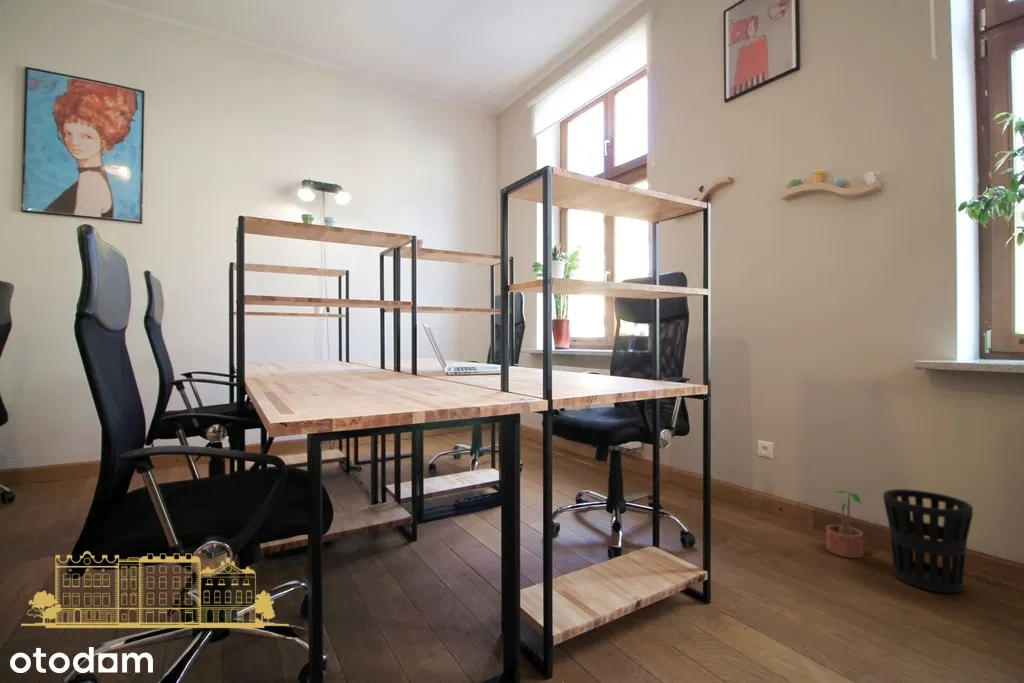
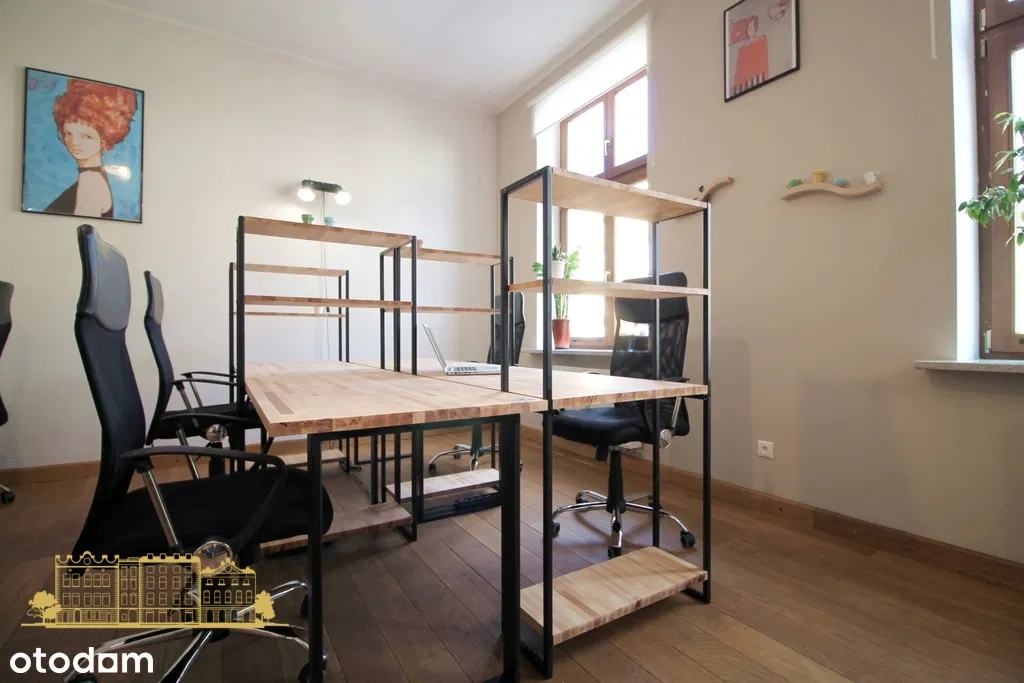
- wastebasket (926, 539)
- potted plant (847, 521)
